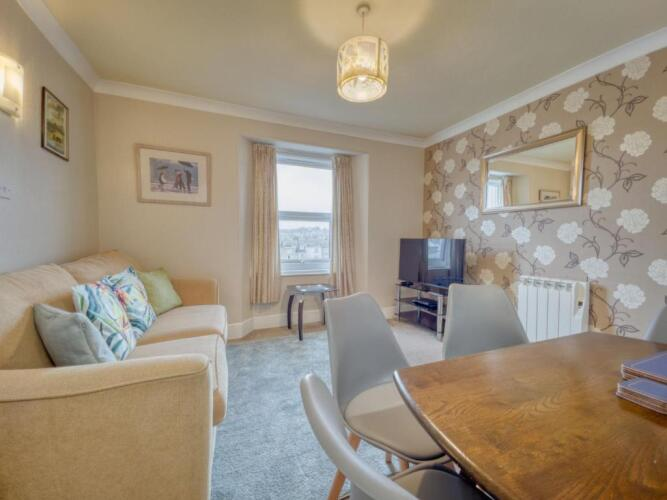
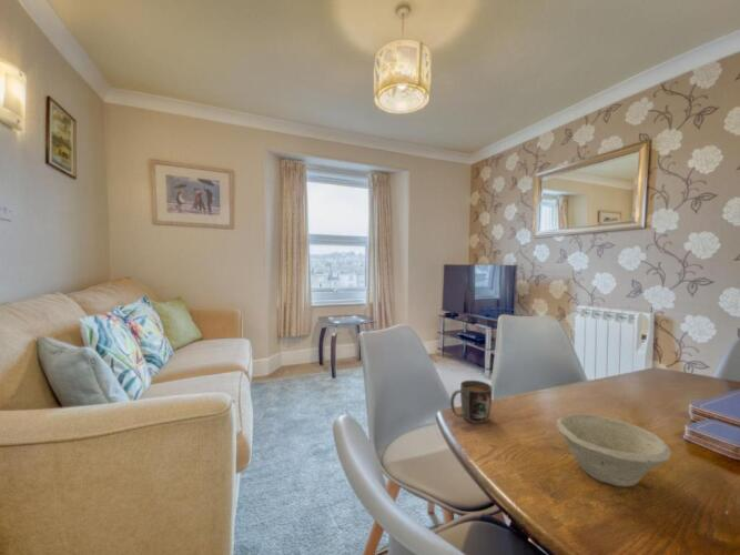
+ mug (469, 402)
+ bowl (608, 451)
